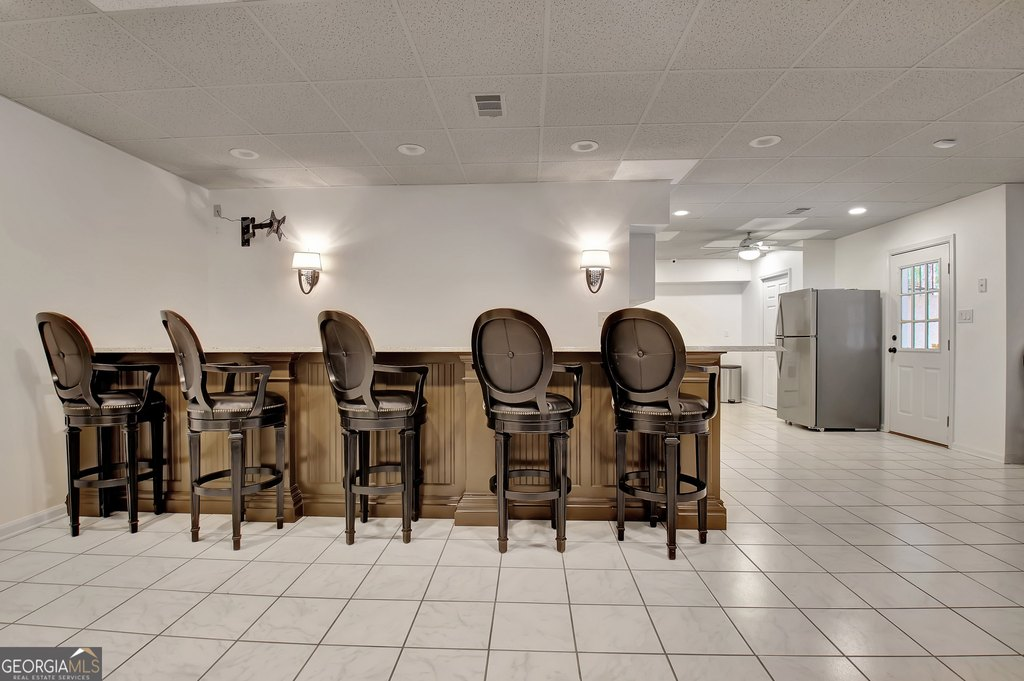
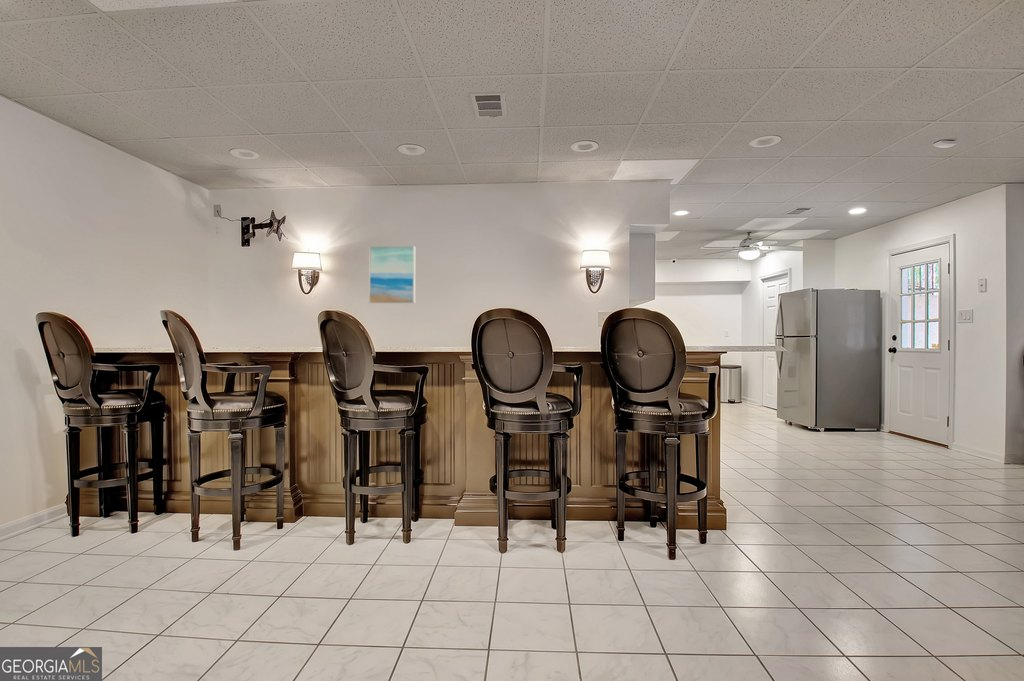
+ wall art (392, 274)
